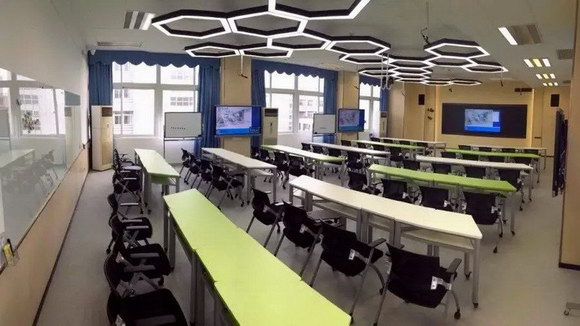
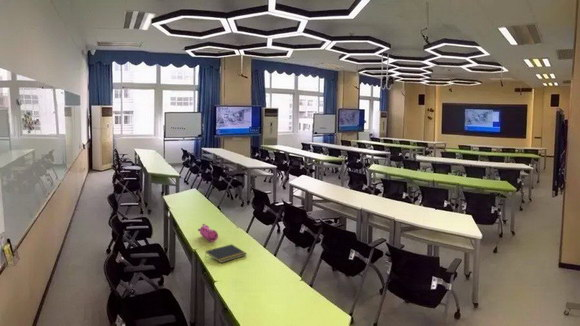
+ notepad (226, 253)
+ pencil case (208, 232)
